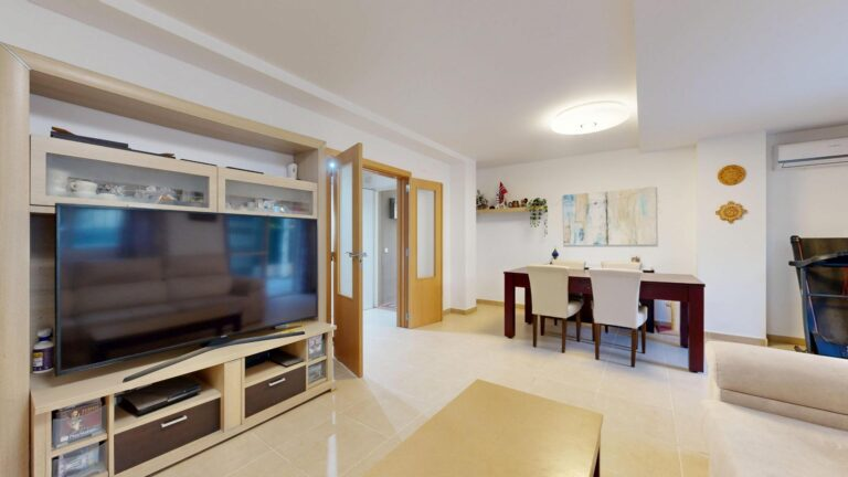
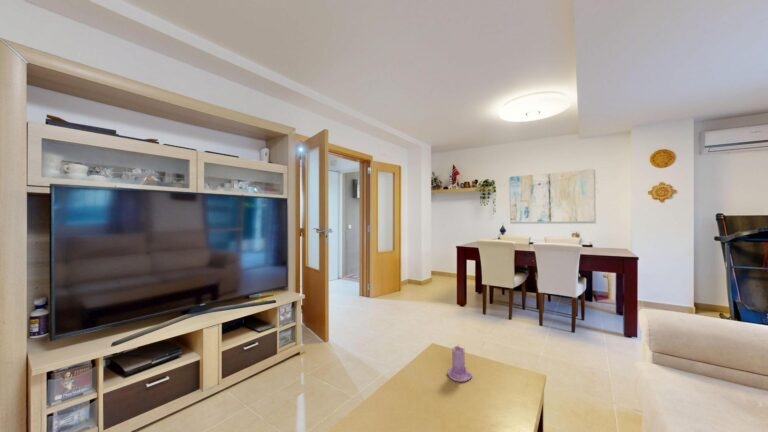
+ candle (458, 359)
